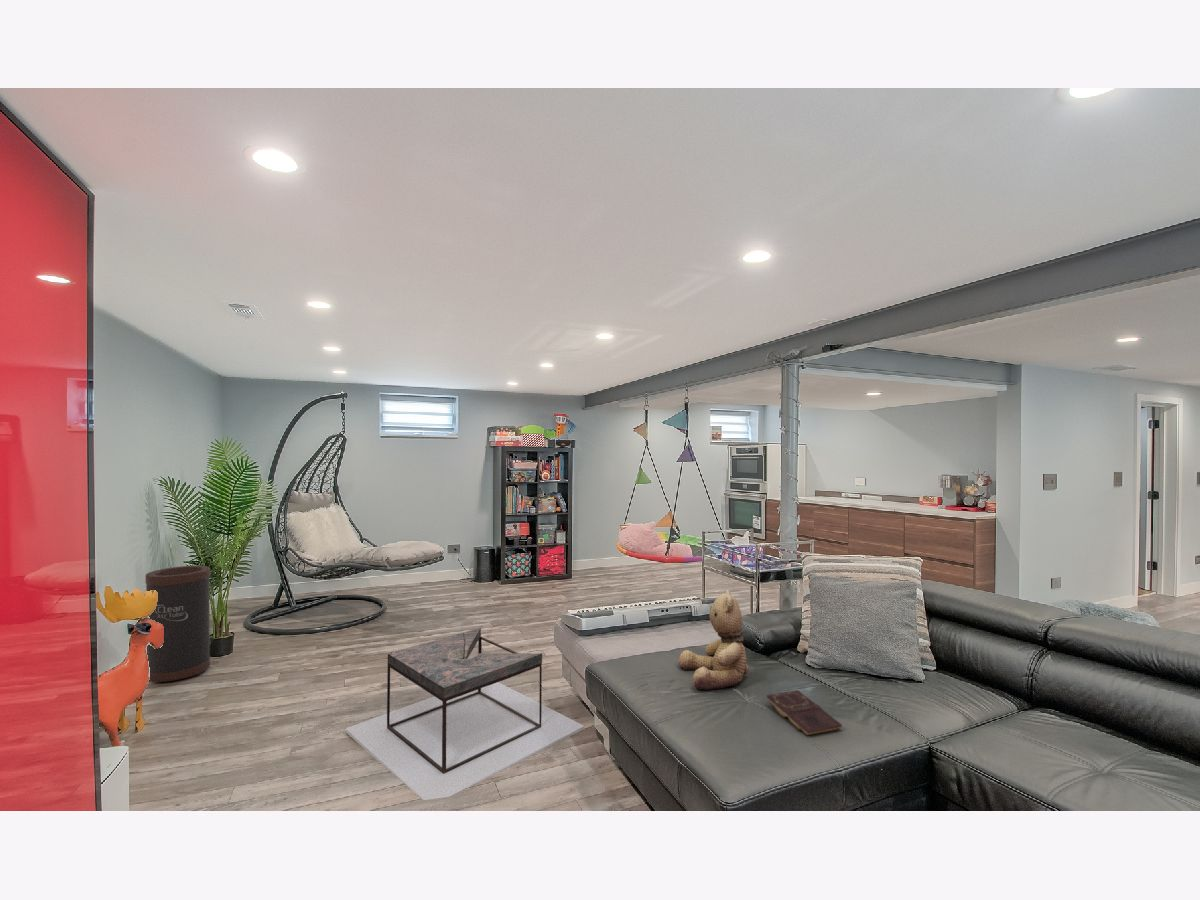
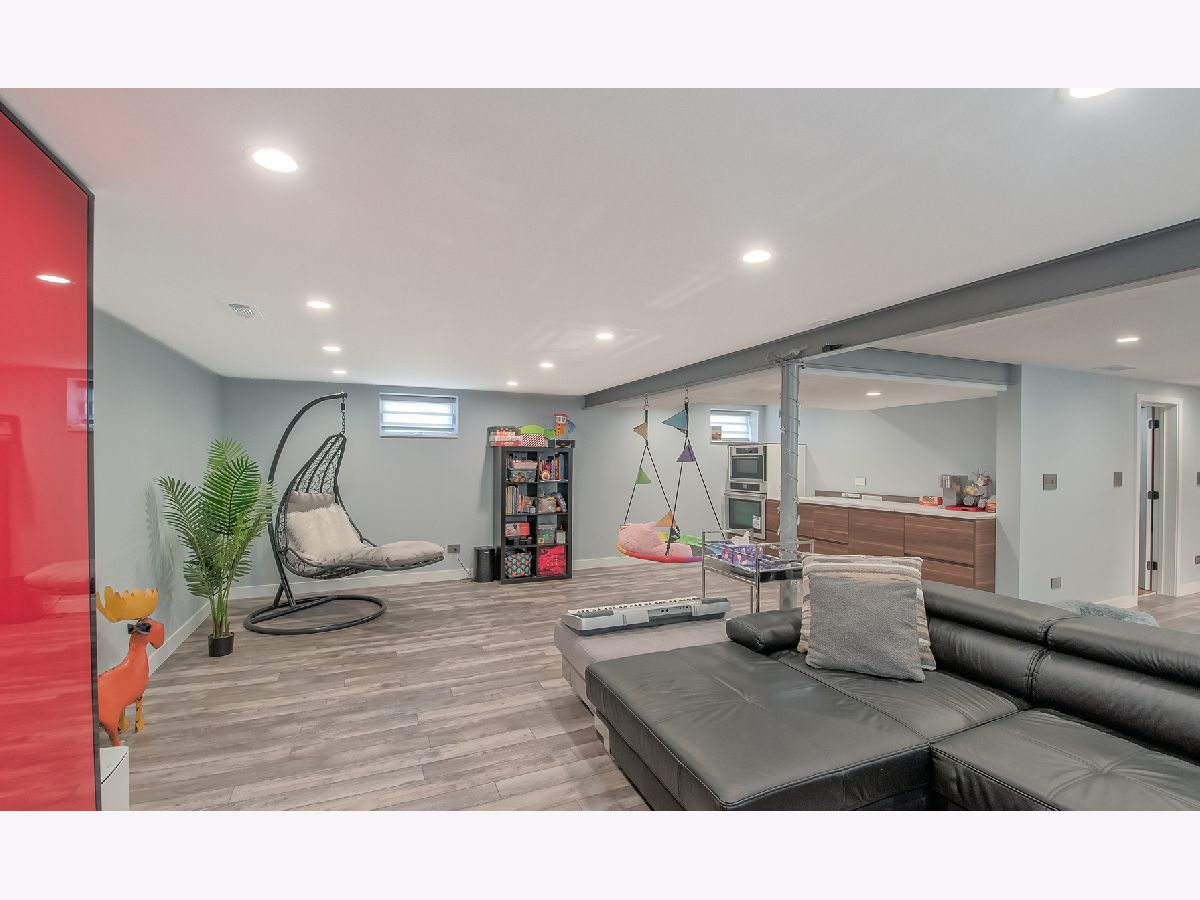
- teddy bear (716, 631)
- coffee table (465, 682)
- trash can (178, 622)
- book (801, 712)
